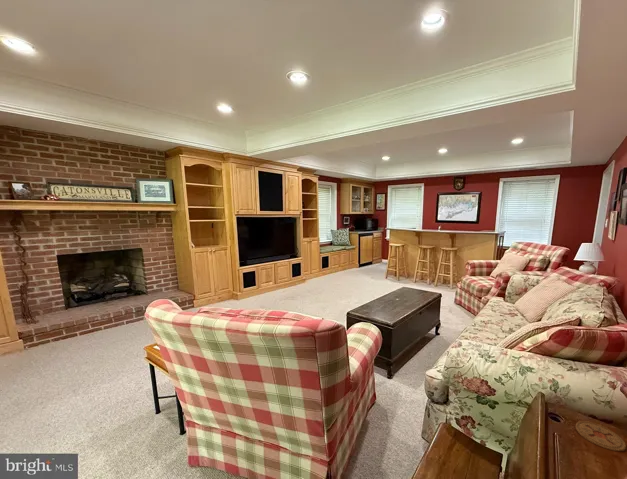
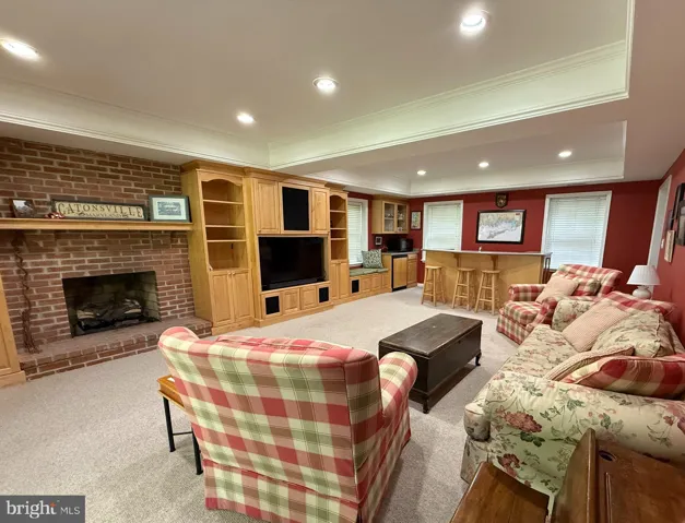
- coaster (599, 435)
